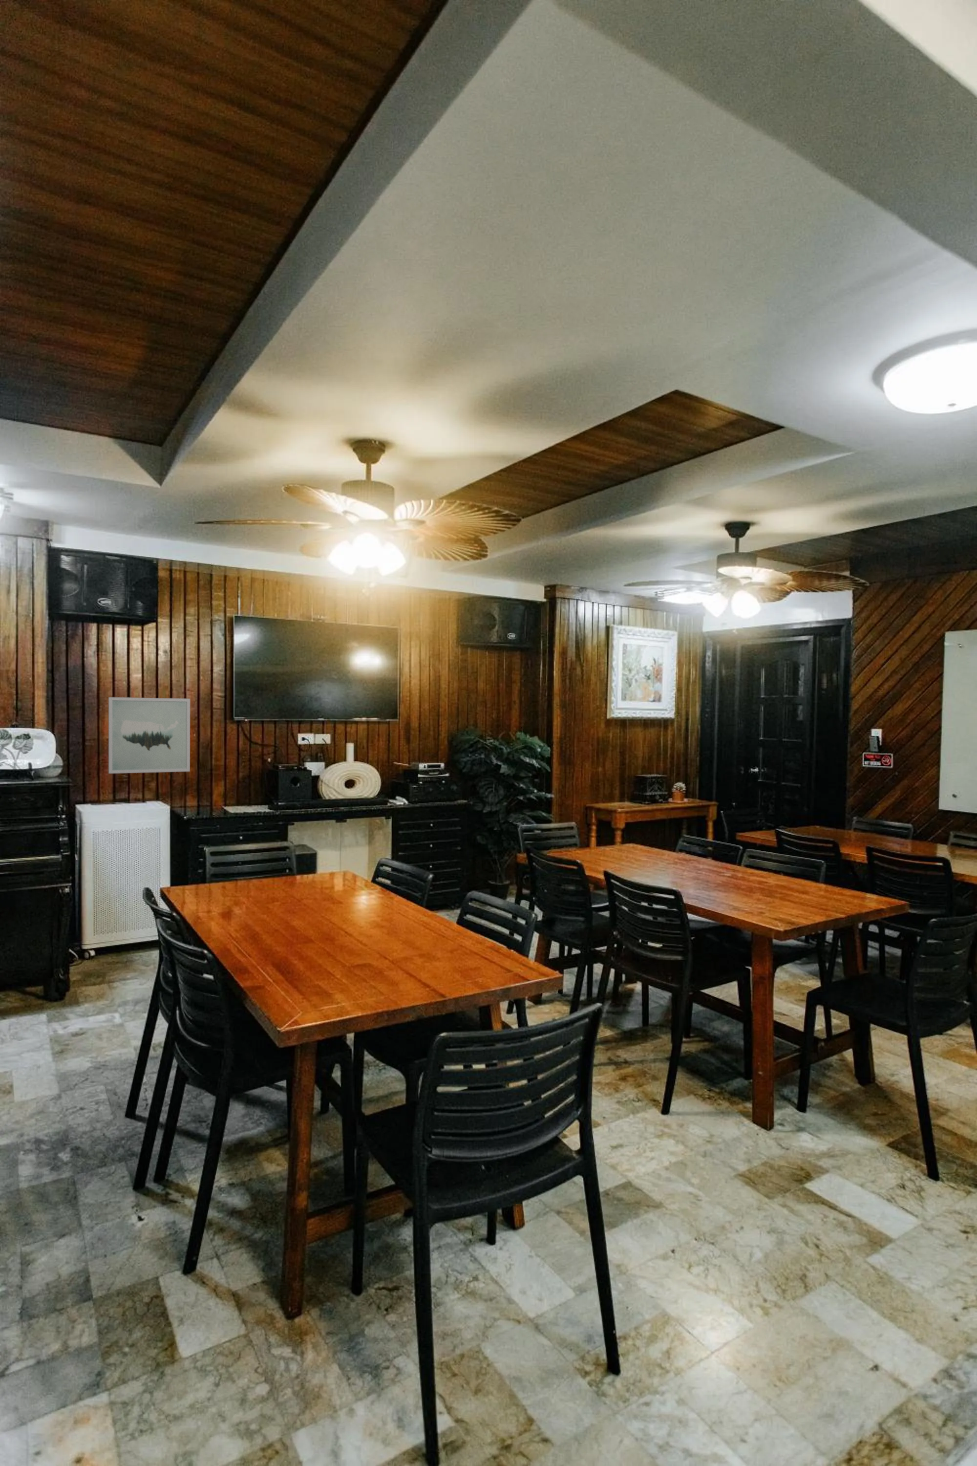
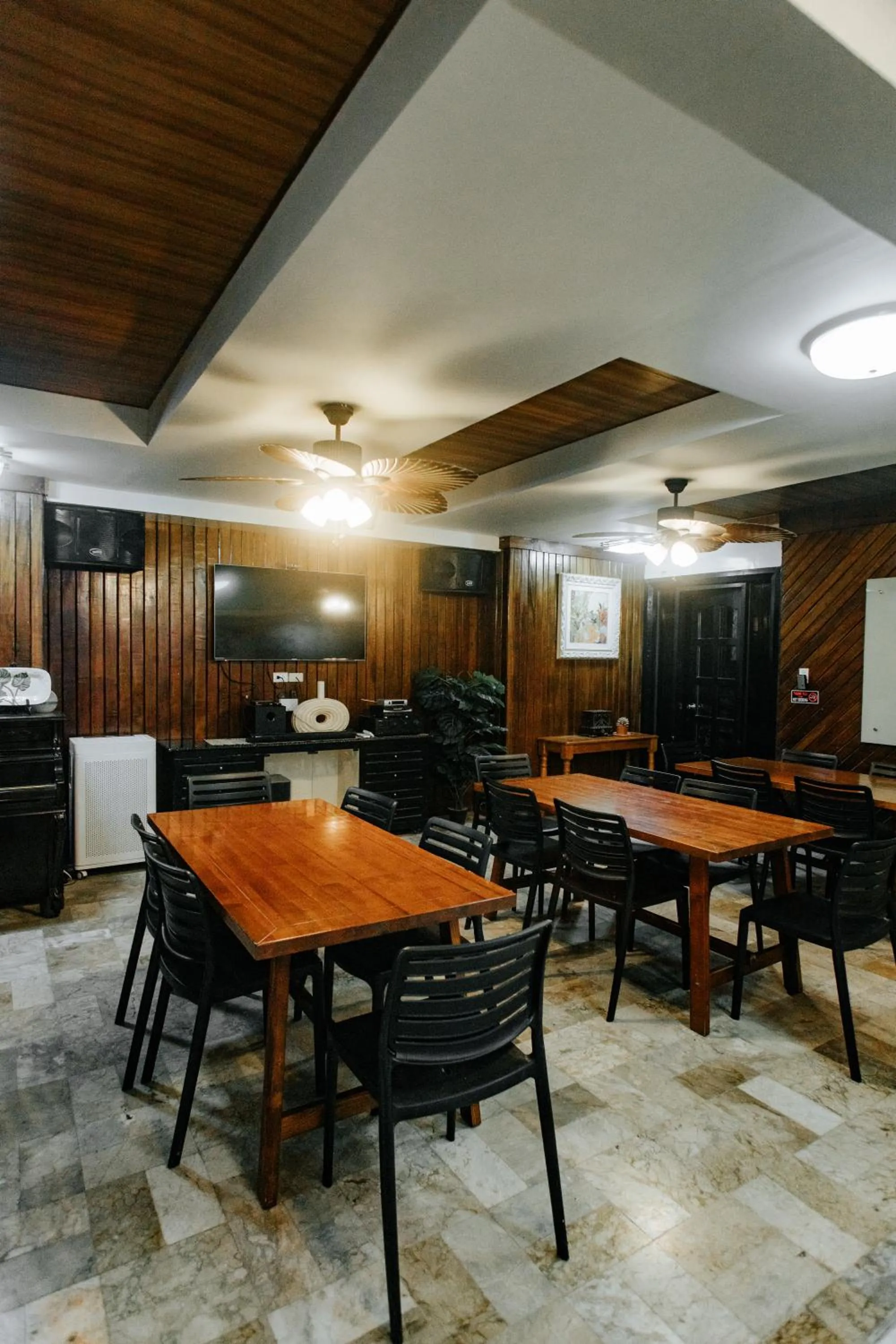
- wall art (150, 735)
